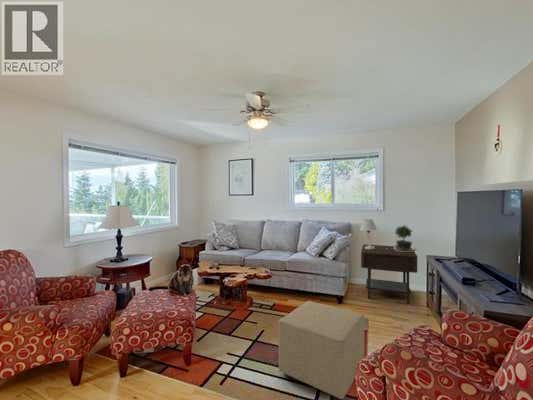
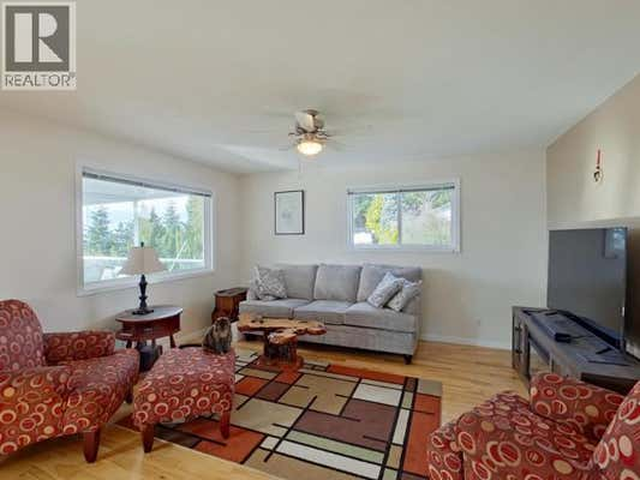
- ottoman (322, 343)
- side table (387, 270)
- table lamp (370, 234)
- potted plant (402, 237)
